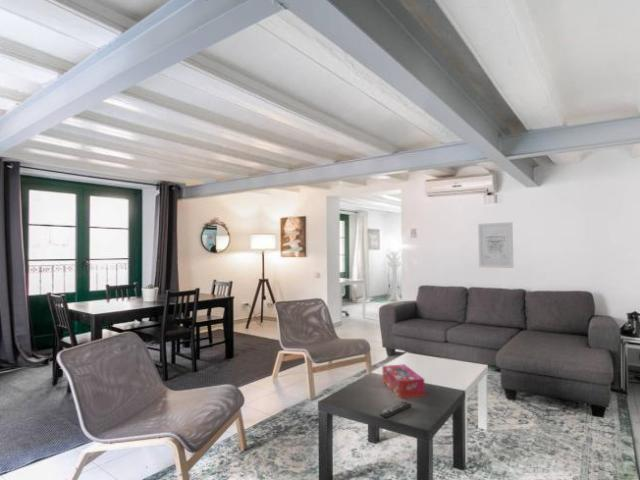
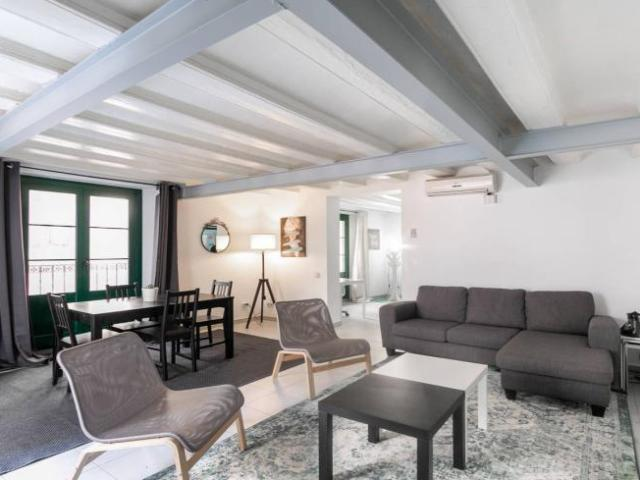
- remote control (396, 409)
- tissue box (402, 380)
- wall art (495, 245)
